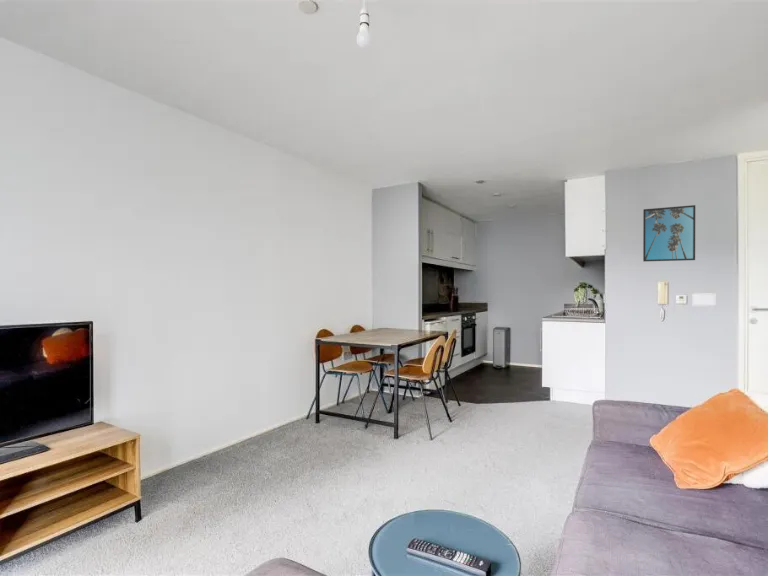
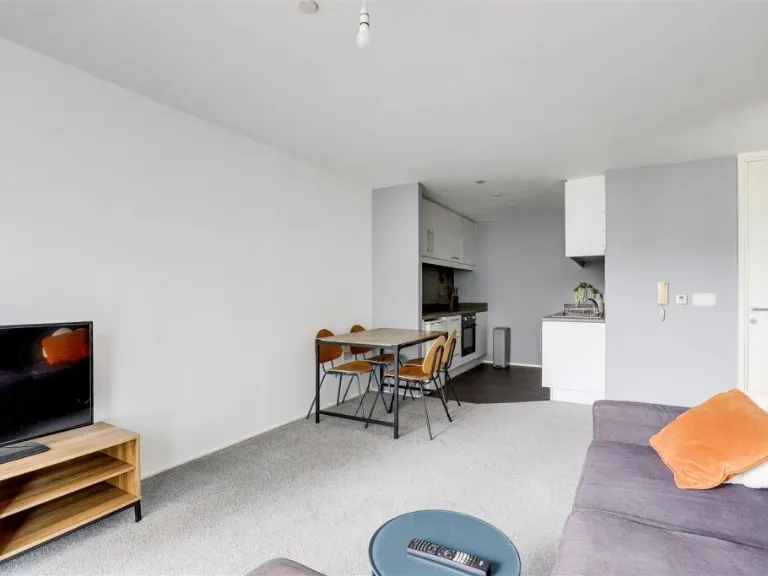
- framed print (668, 234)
